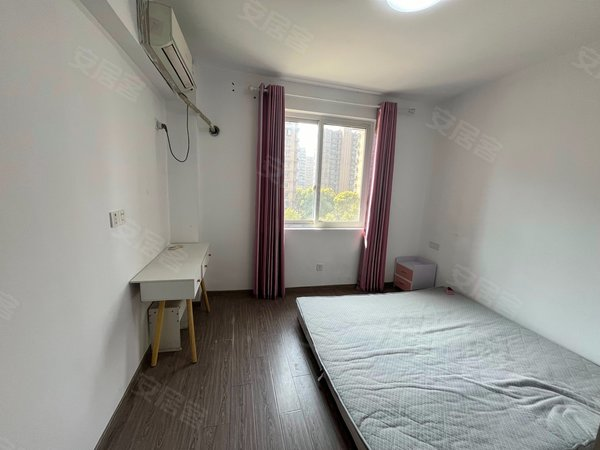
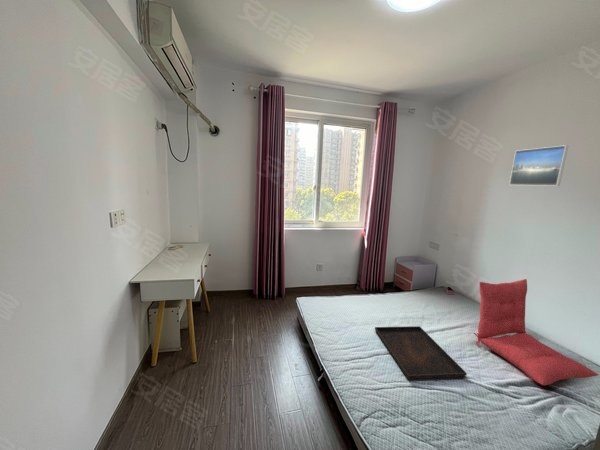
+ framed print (536, 167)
+ seat cushion (524, 325)
+ serving tray (414, 349)
